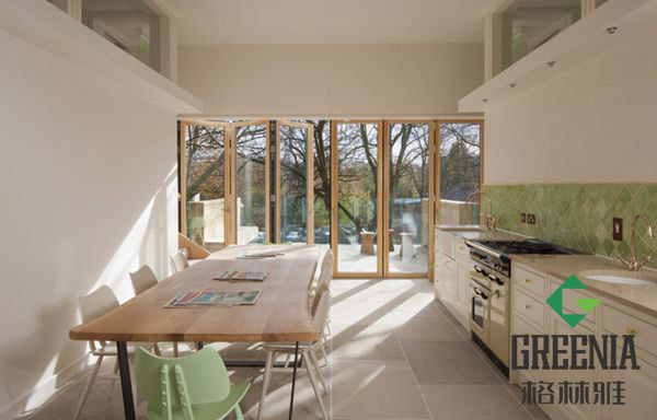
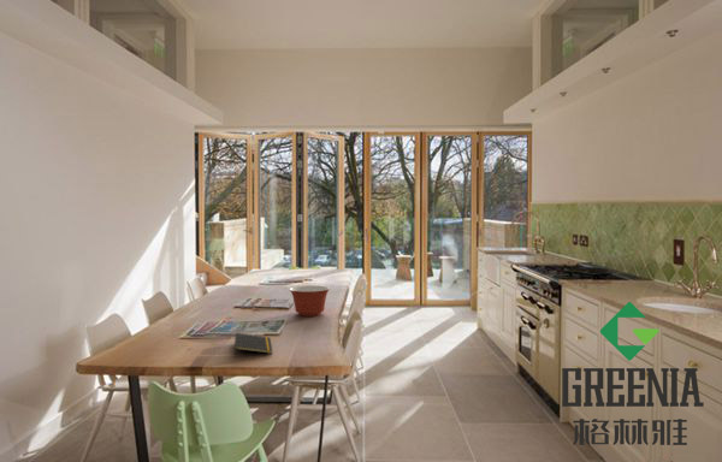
+ notepad (253, 343)
+ mixing bowl (309, 301)
